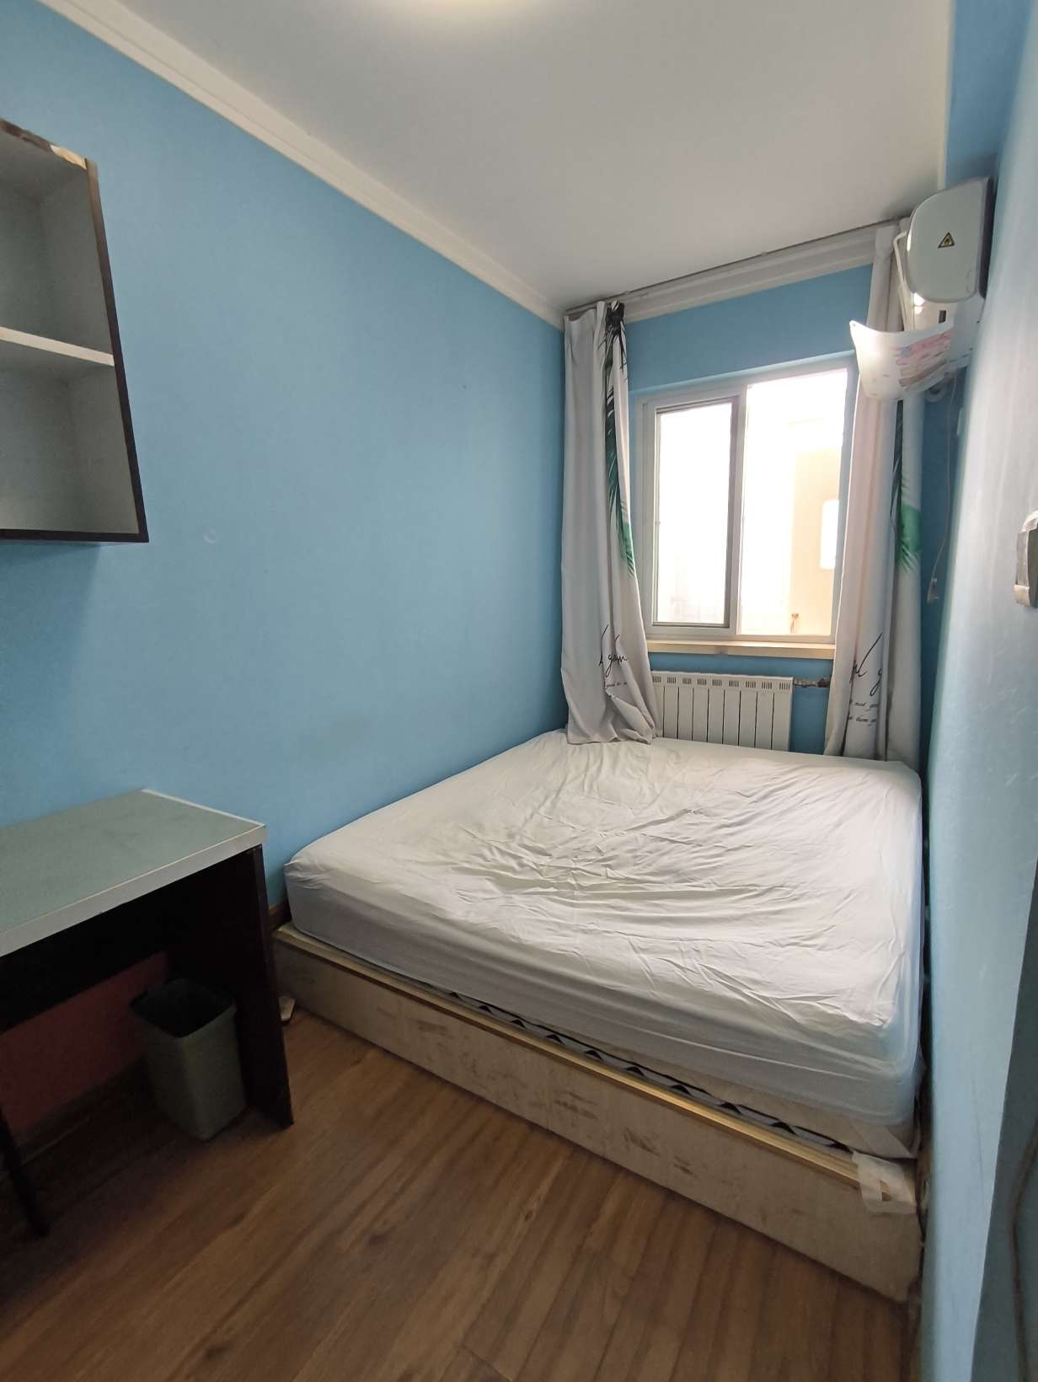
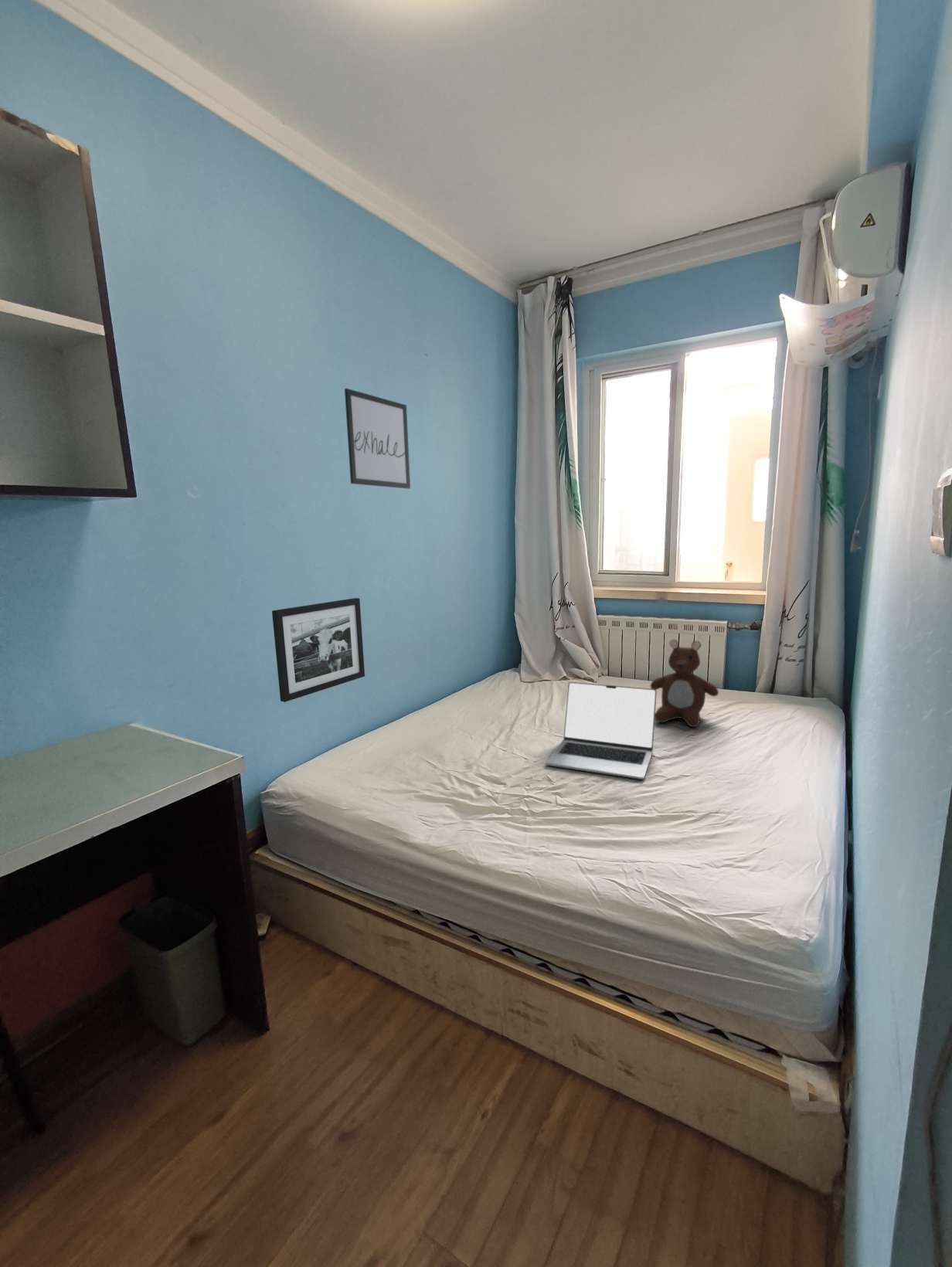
+ wall art (379, 442)
+ laptop (602, 726)
+ picture frame (322, 646)
+ teddy bear (682, 681)
